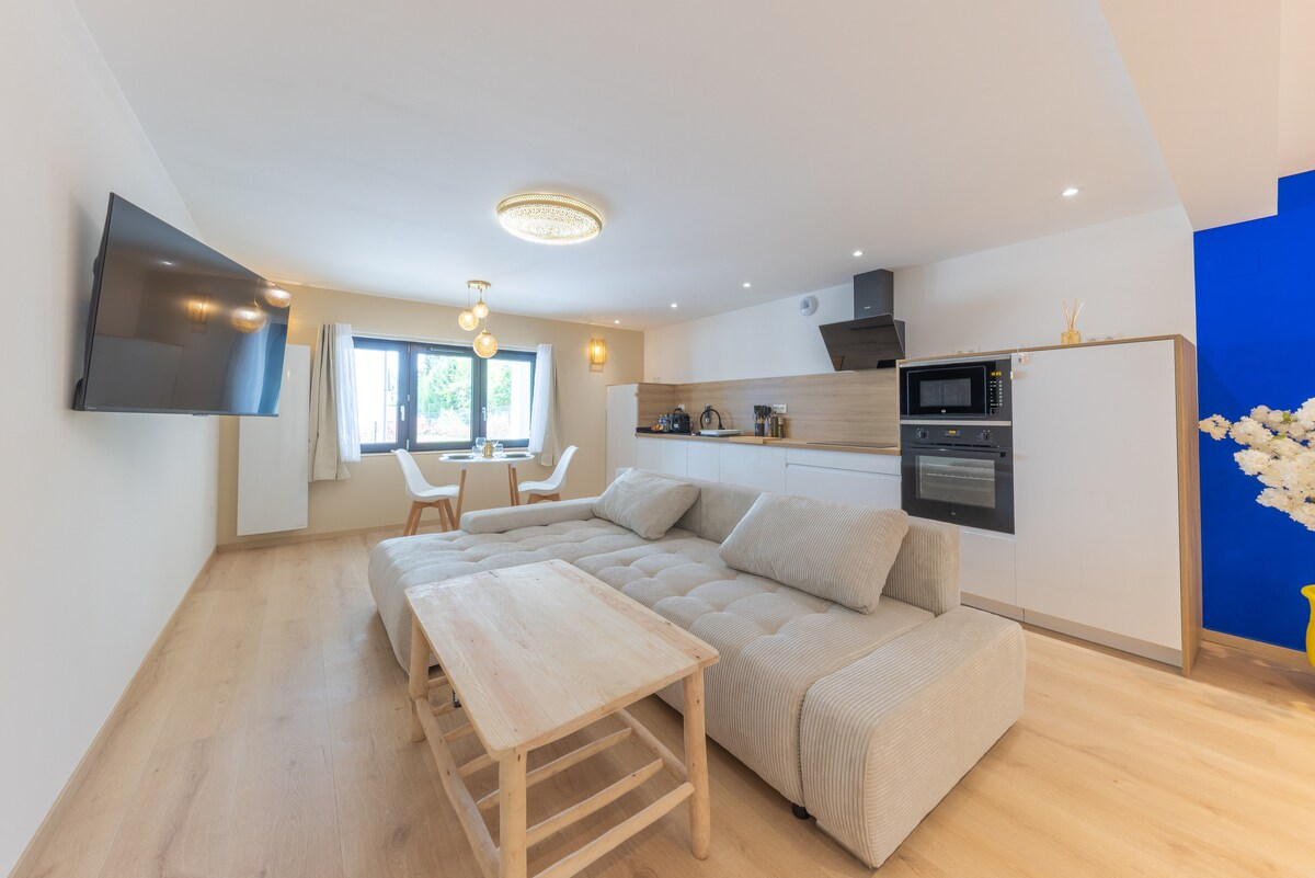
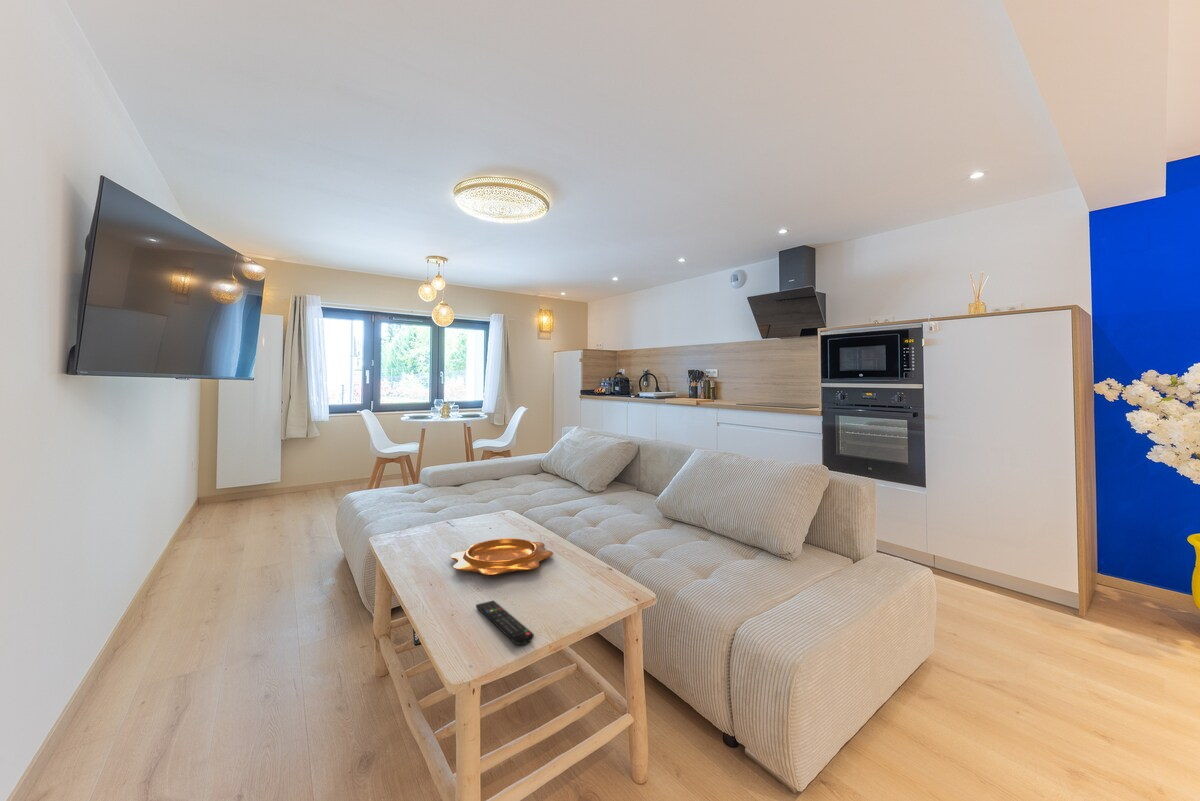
+ remote control (503, 621)
+ decorative bowl (502, 554)
